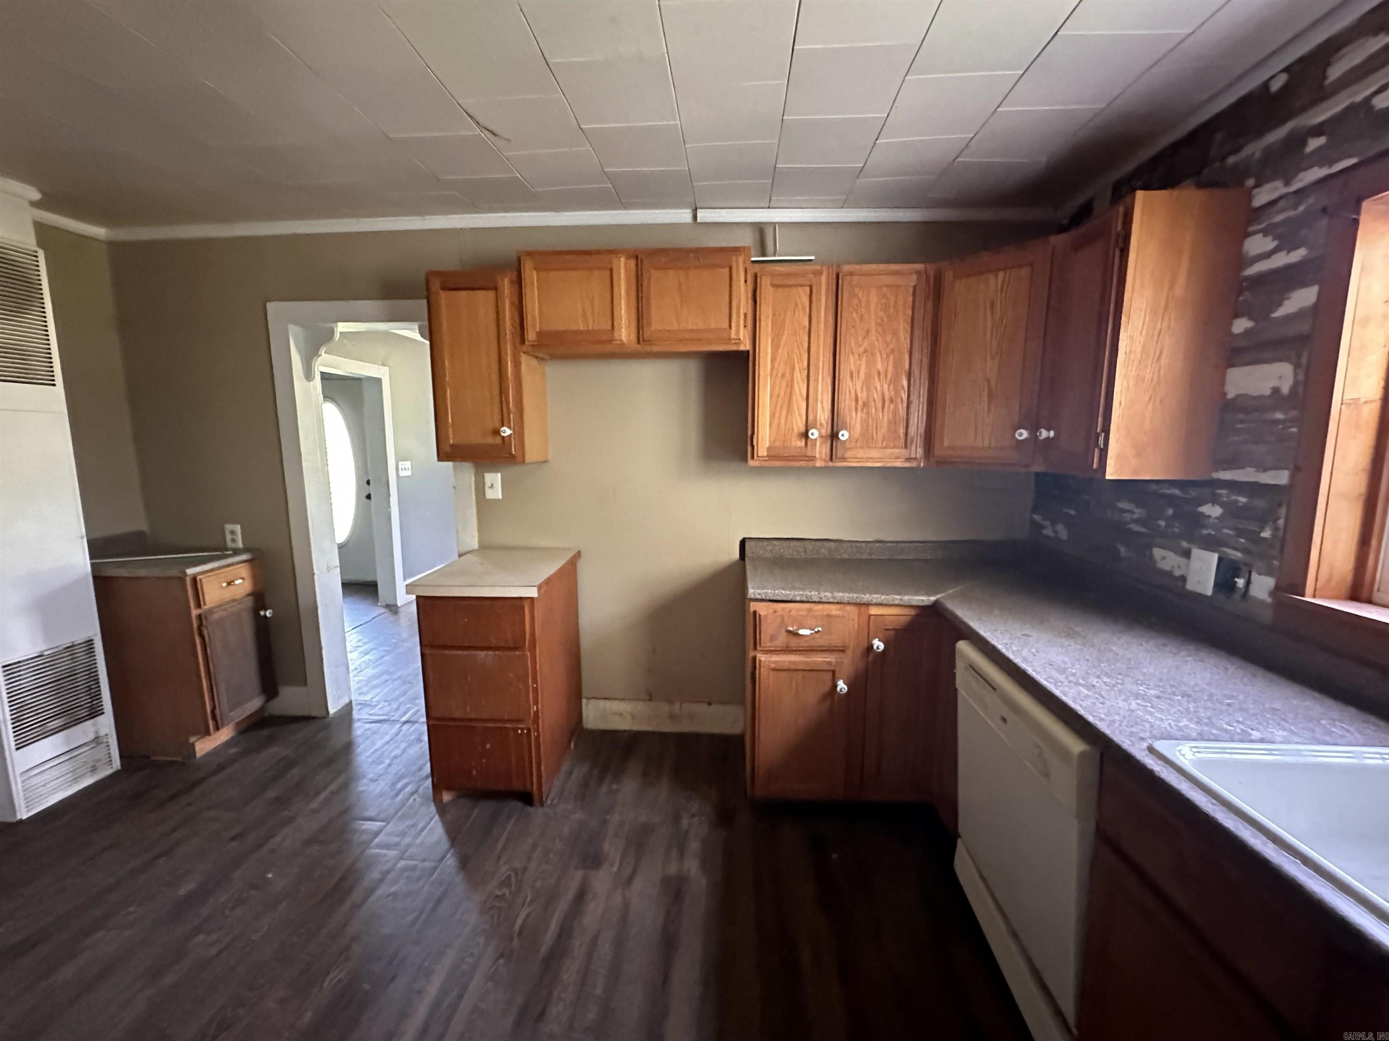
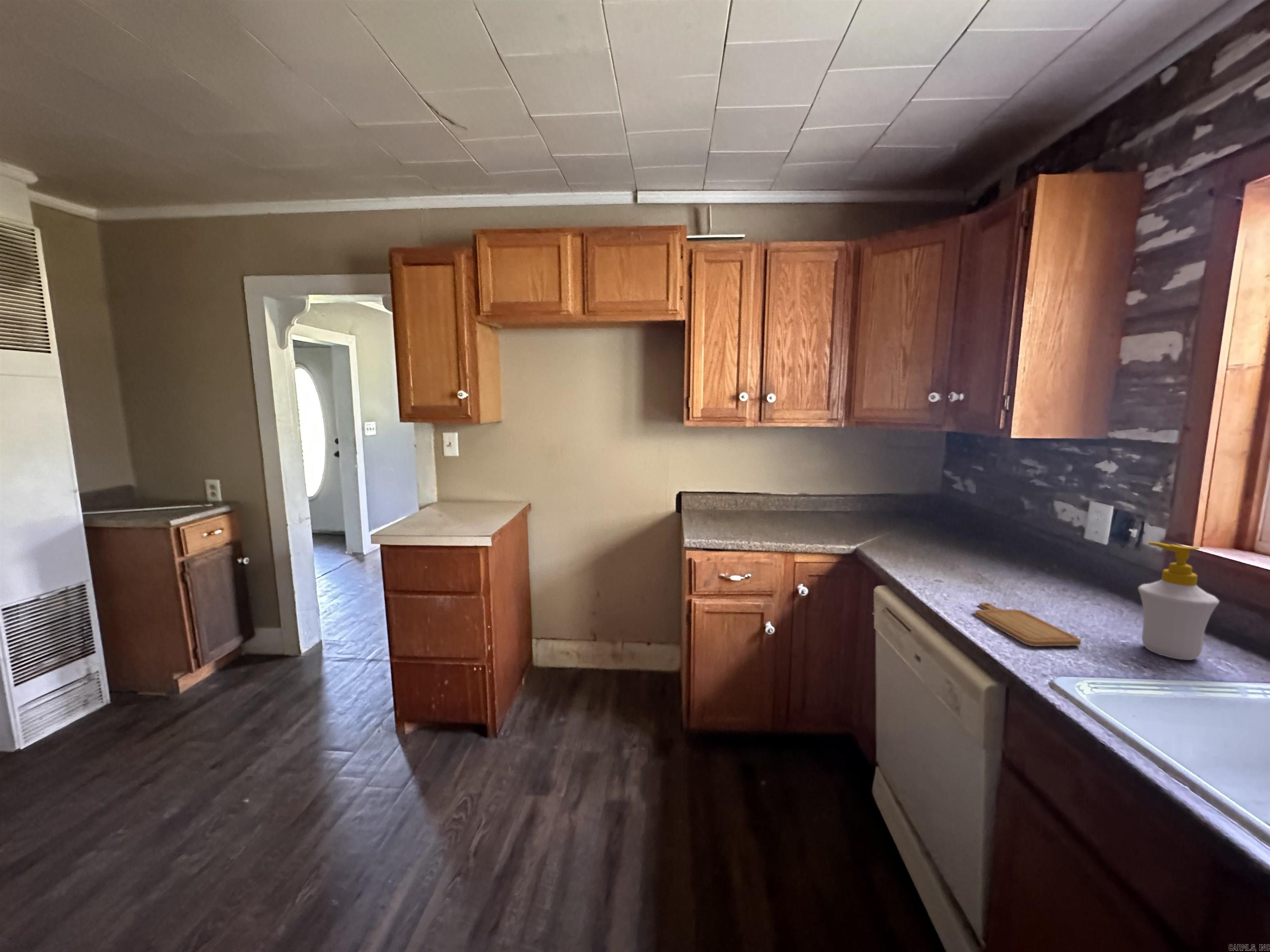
+ soap bottle (1176, 600)
+ chopping board (1017, 622)
